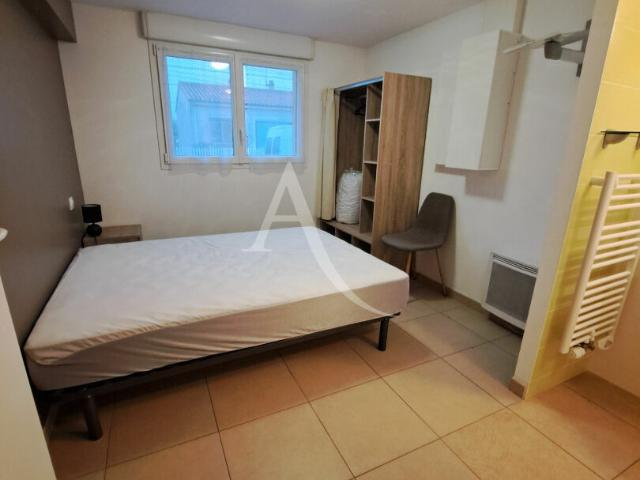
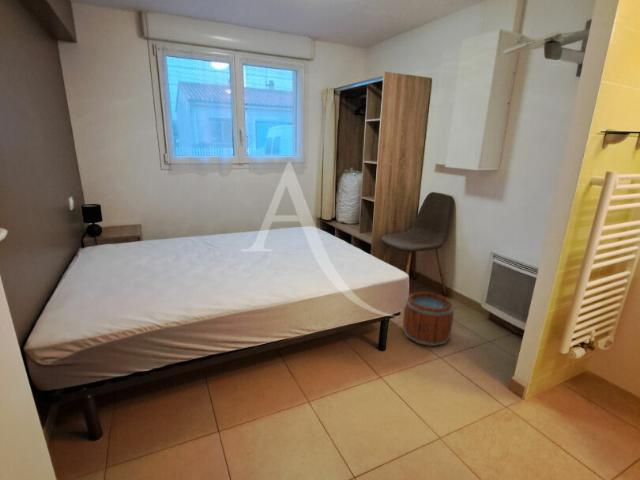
+ bucket (427, 317)
